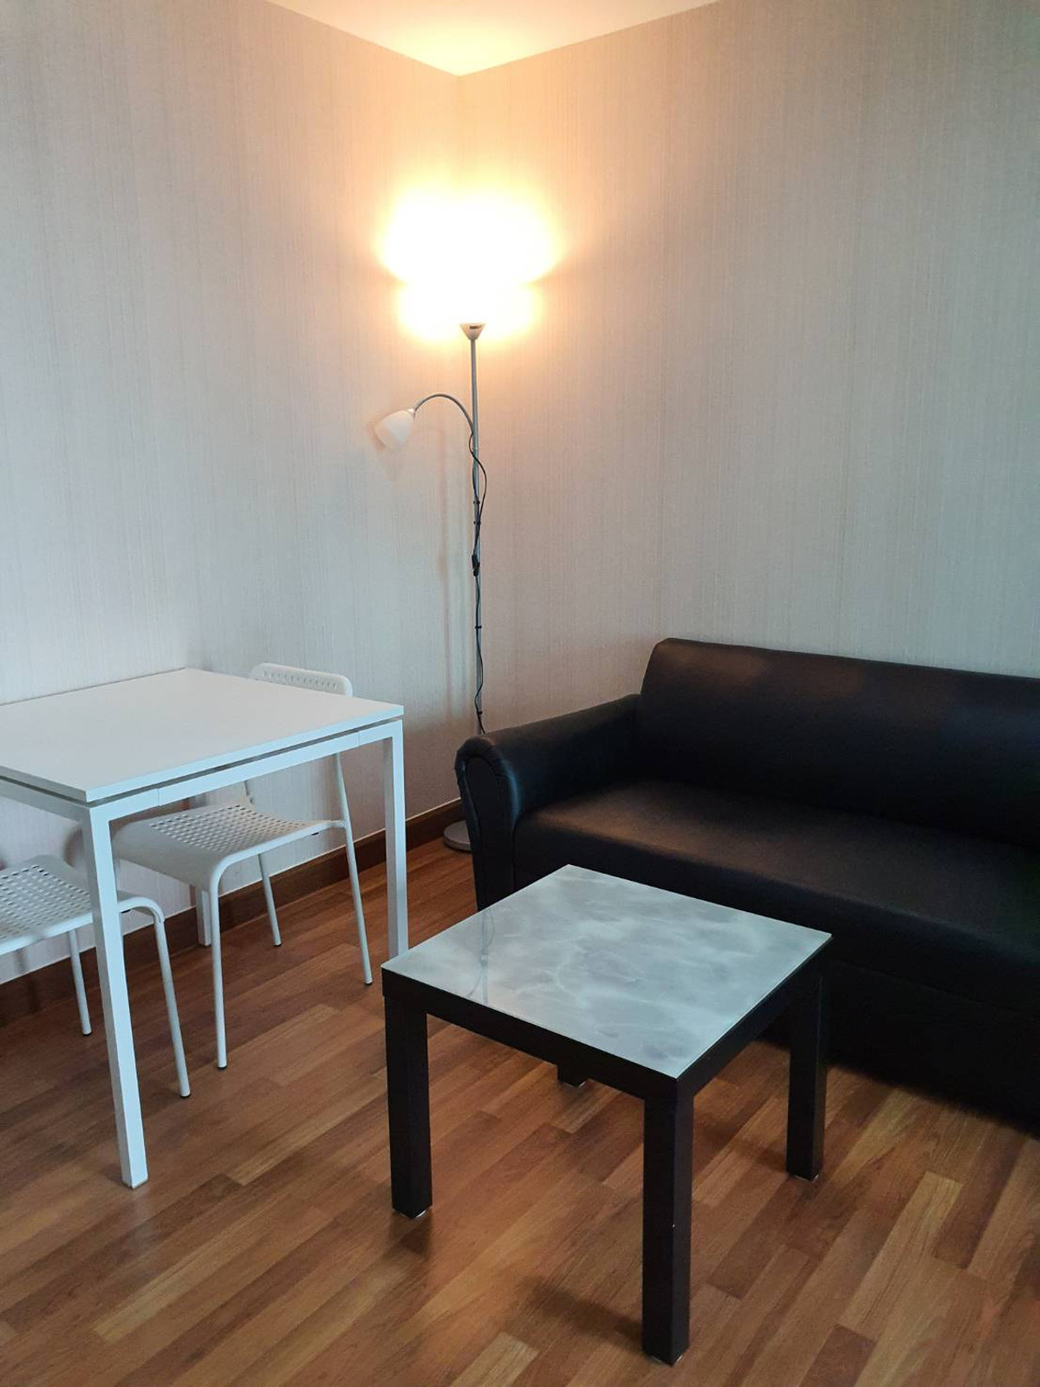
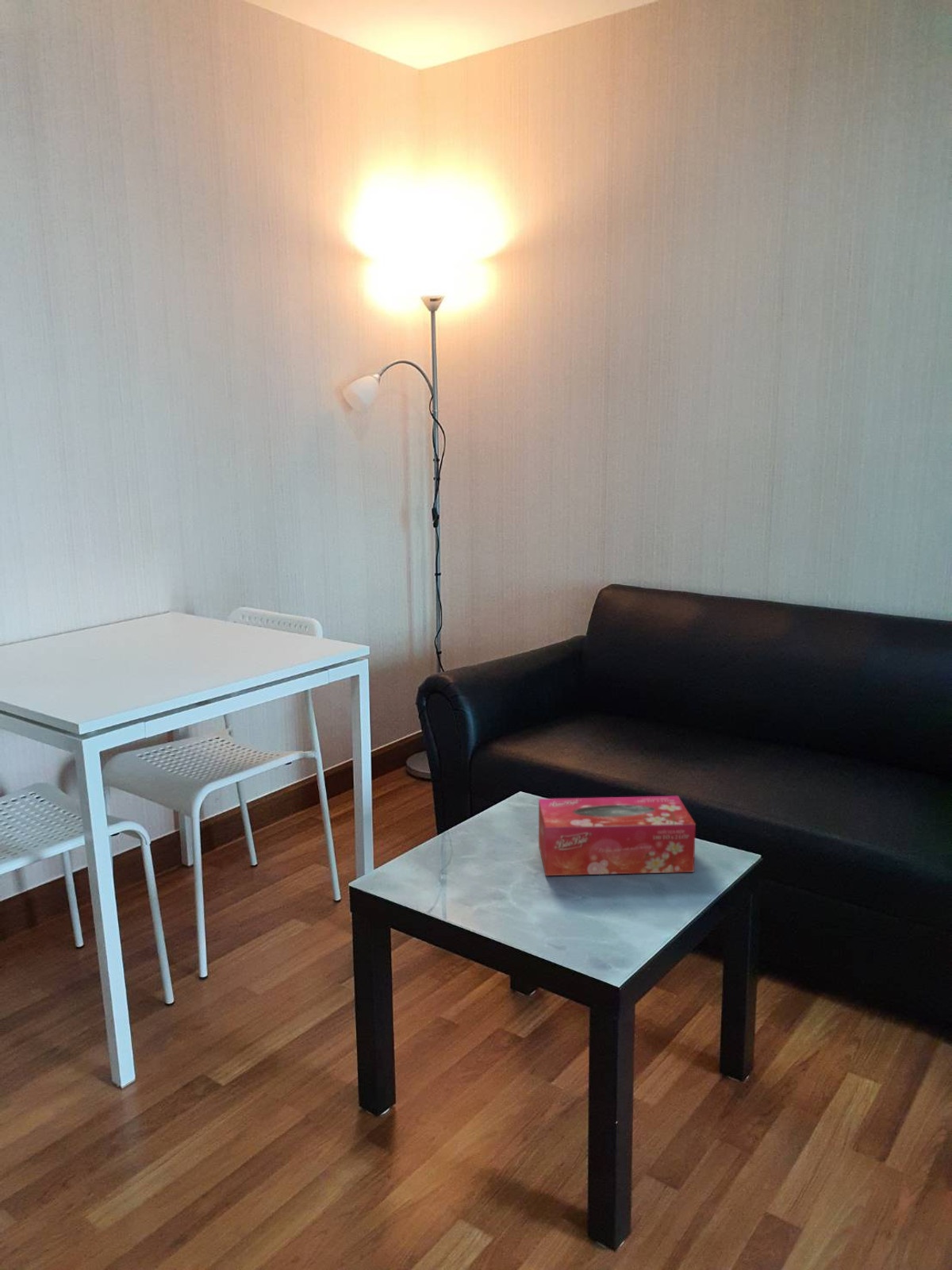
+ tissue box (613, 834)
